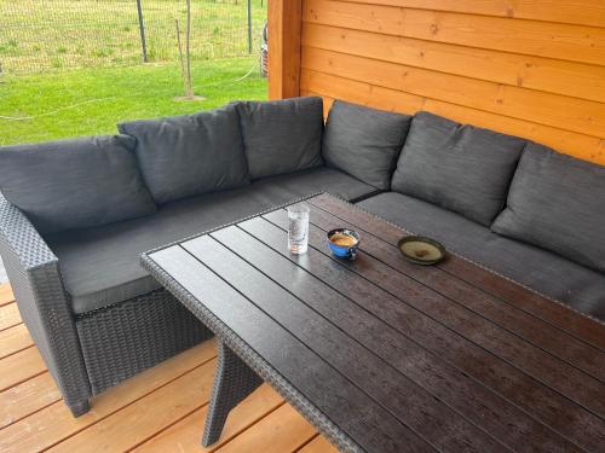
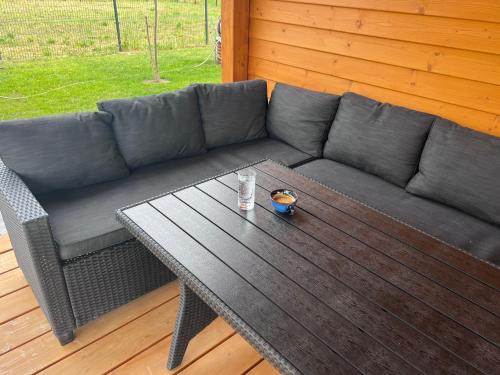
- saucer (420, 251)
